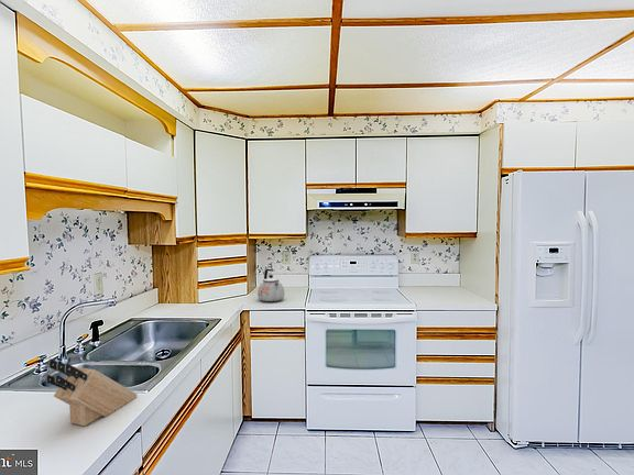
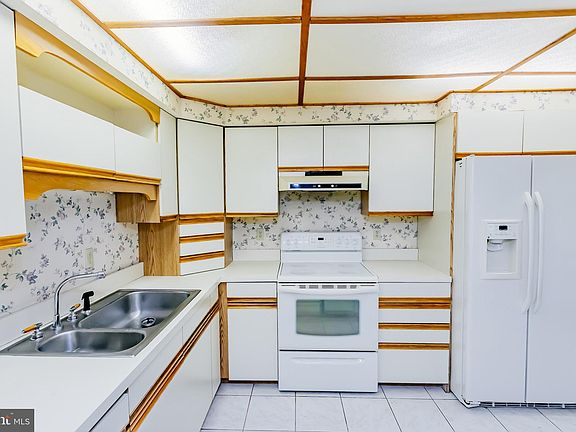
- kettle (271, 284)
- knife block (92, 380)
